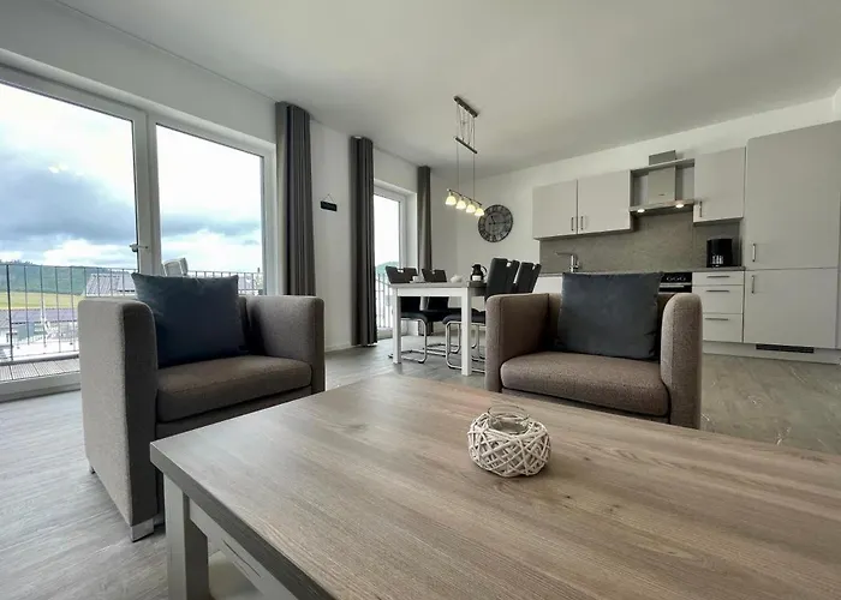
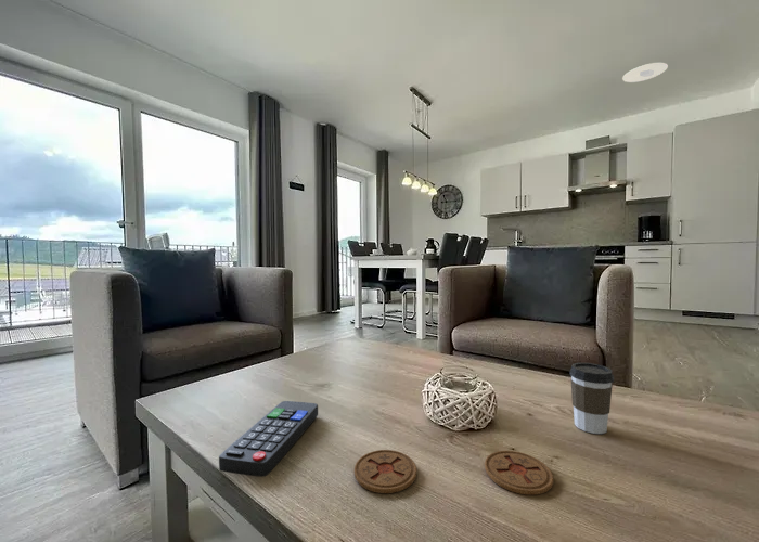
+ recessed light (644, 70)
+ coffee cup (590, 397)
+ coaster (517, 470)
+ remote control (275, 430)
+ coaster (385, 469)
